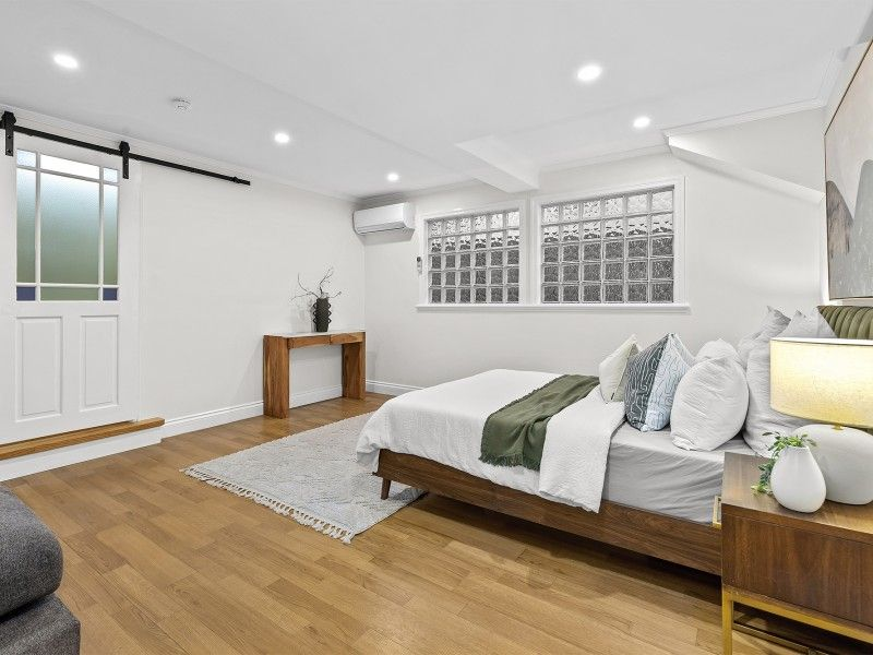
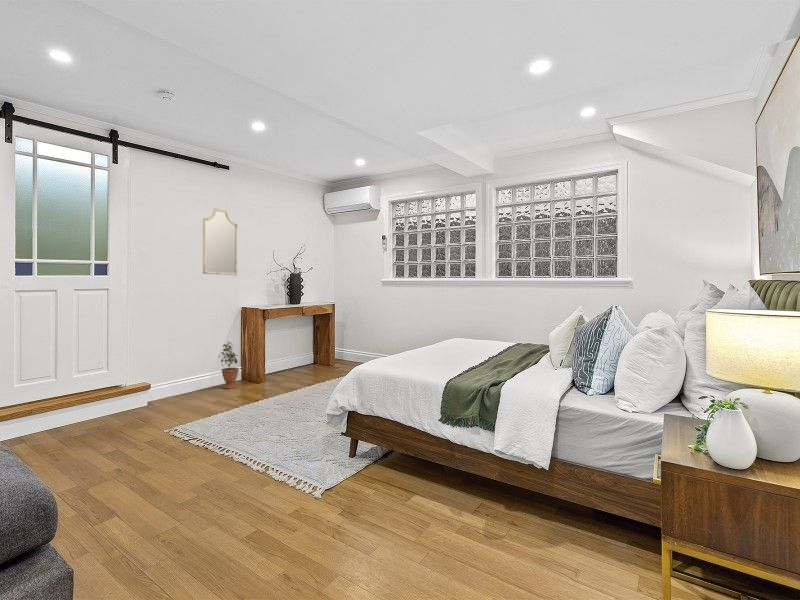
+ home mirror (221, 242)
+ potted plant (228, 364)
